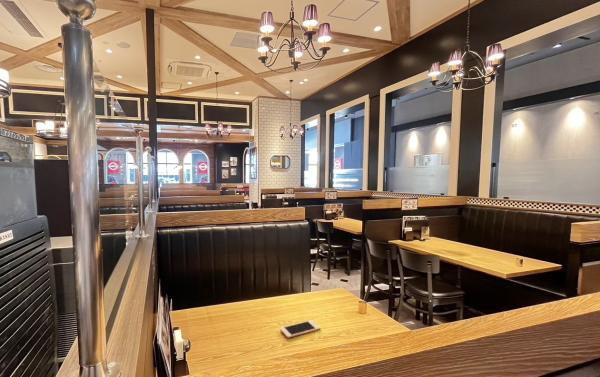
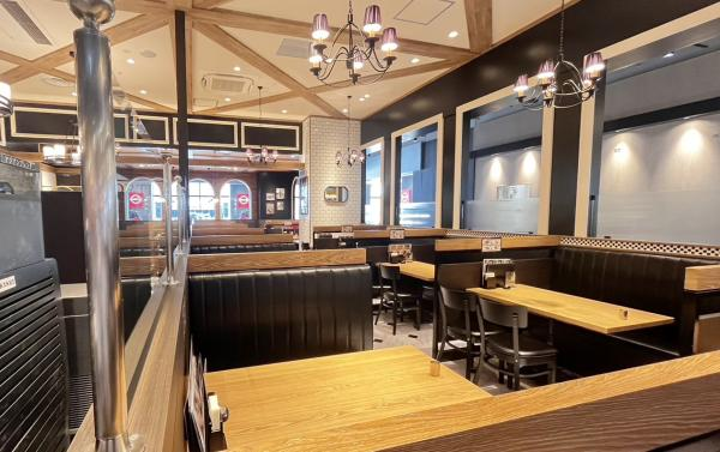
- cell phone (300, 328)
